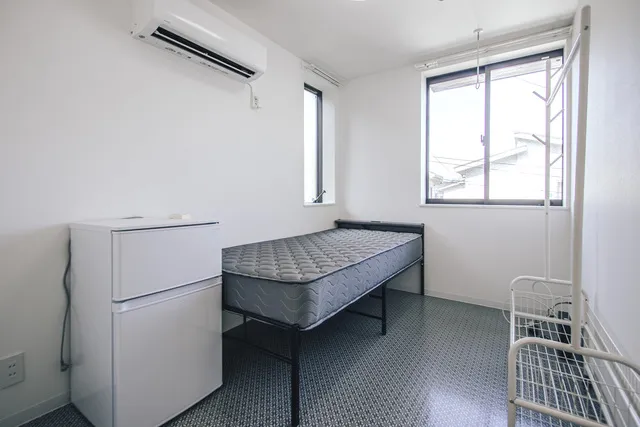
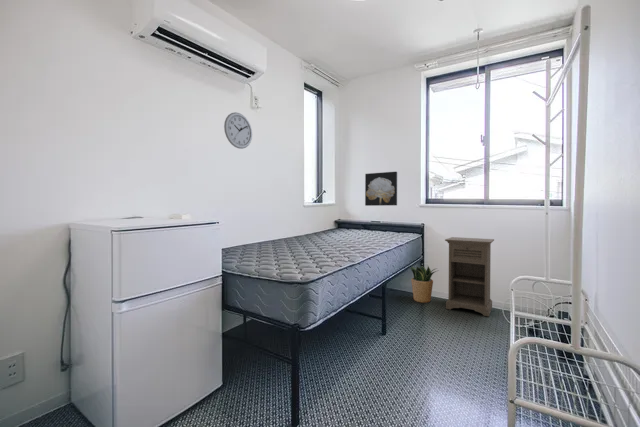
+ nightstand (469, 273)
+ wall art (380, 189)
+ potted plant (422, 282)
+ wall clock (239, 130)
